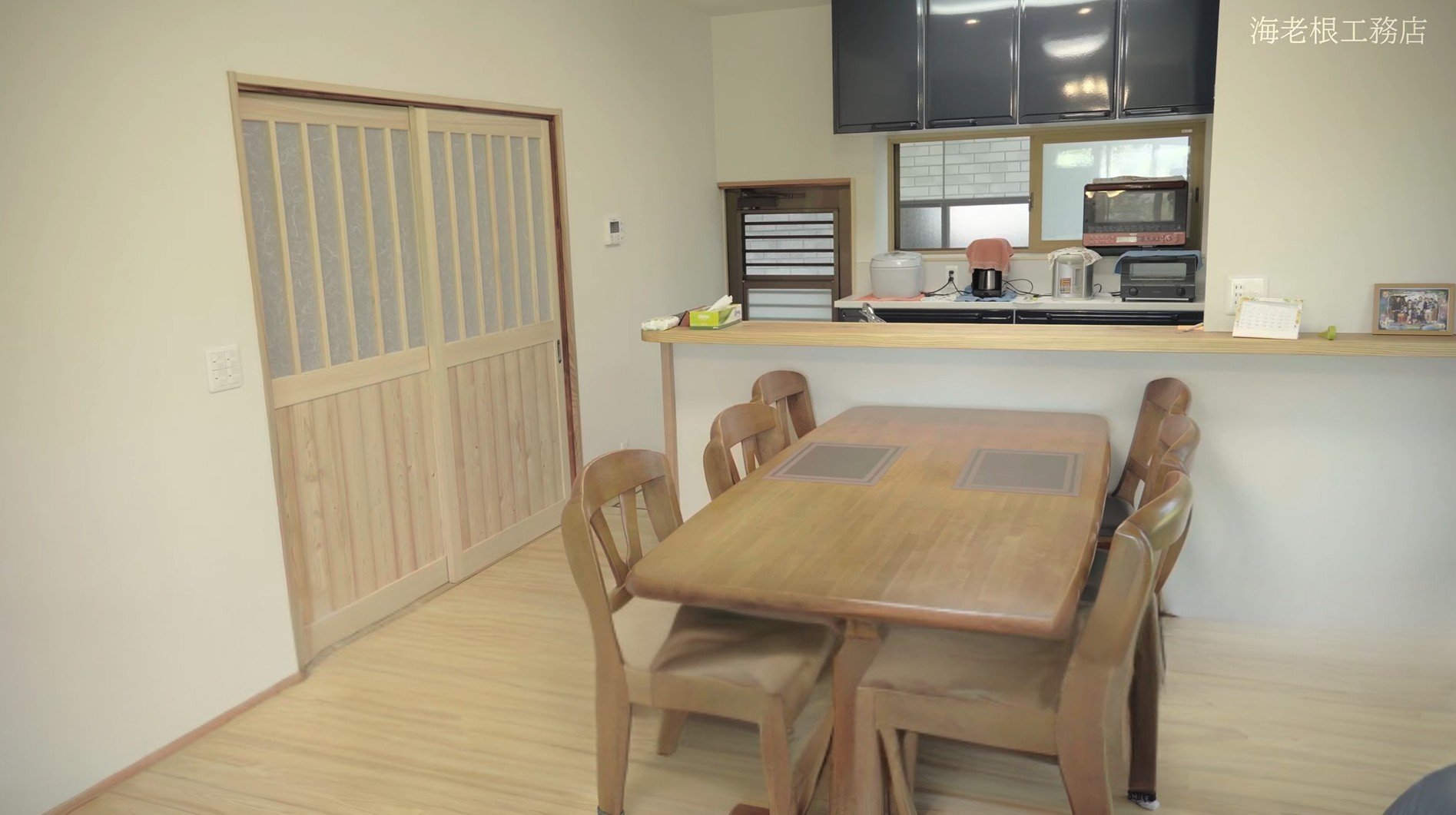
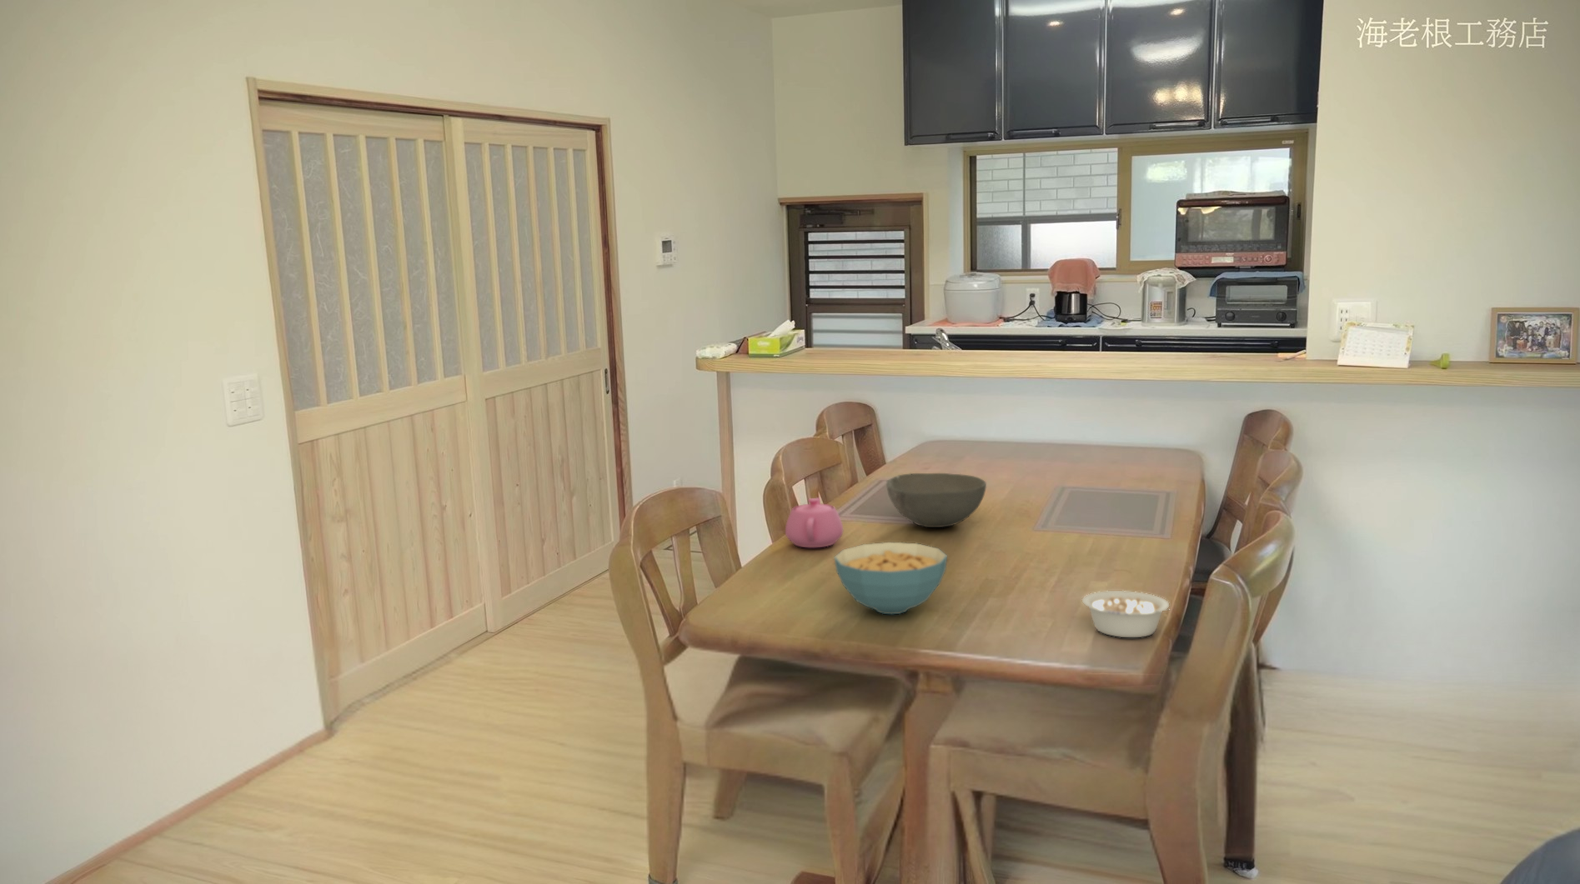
+ bowl (936, 503)
+ teapot (814, 520)
+ cereal bowl (891, 582)
+ legume (1129, 613)
